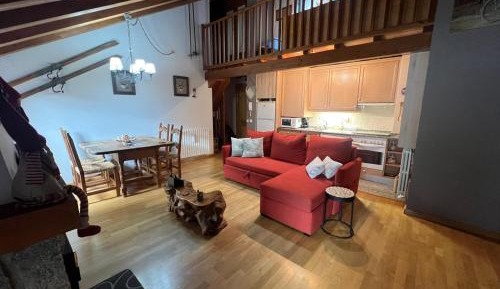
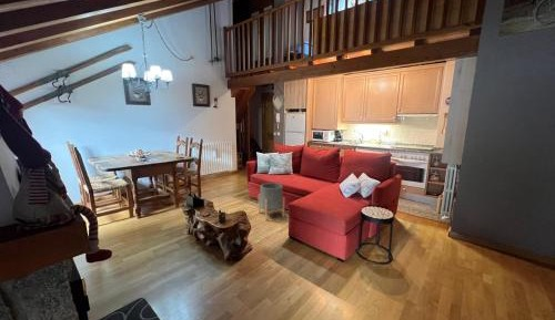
+ planter (271, 199)
